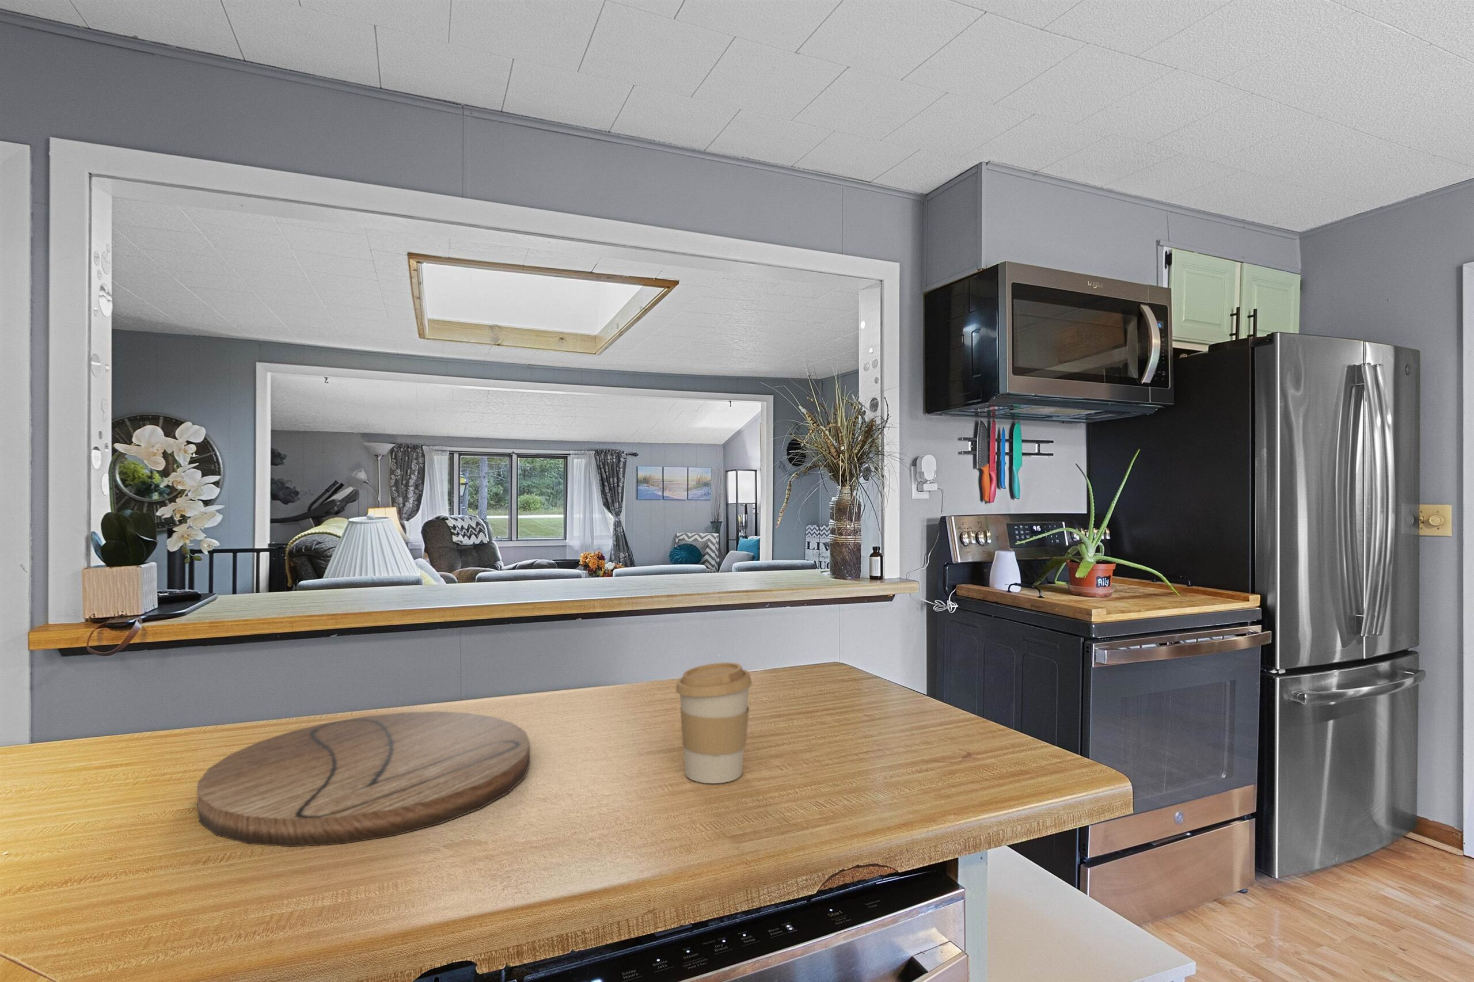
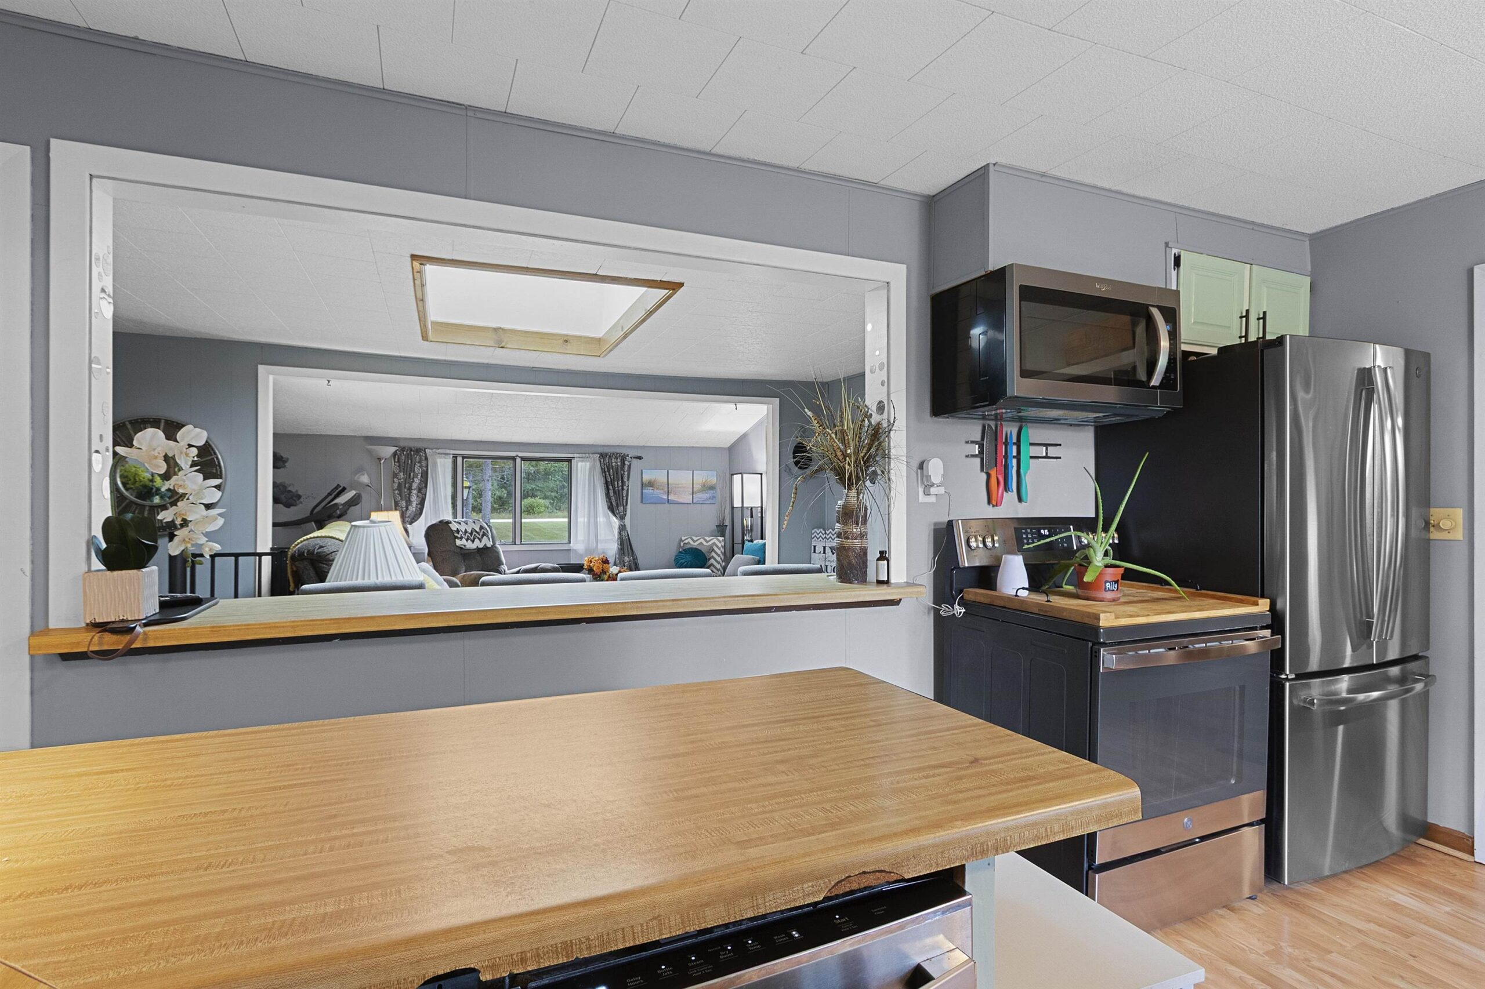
- cutting board (377, 766)
- coffee cup (713, 719)
